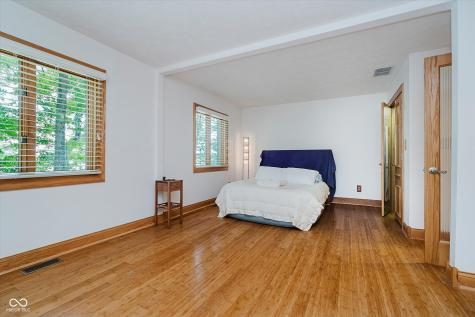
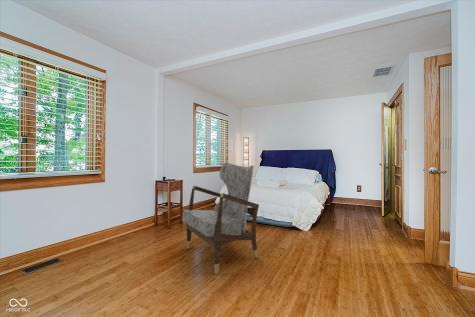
+ armchair (220, 208)
